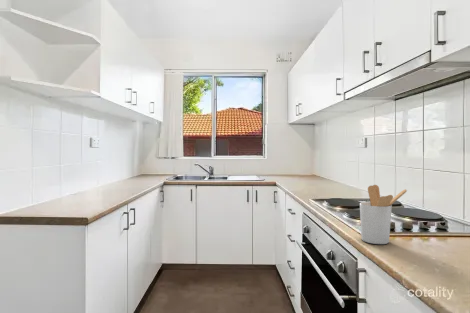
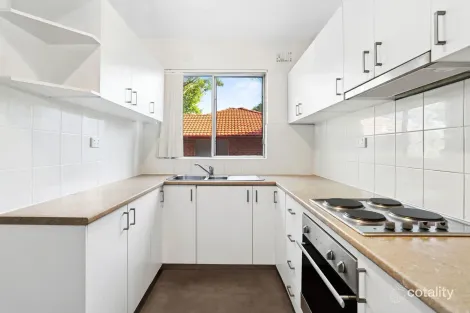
- utensil holder (383, 213)
